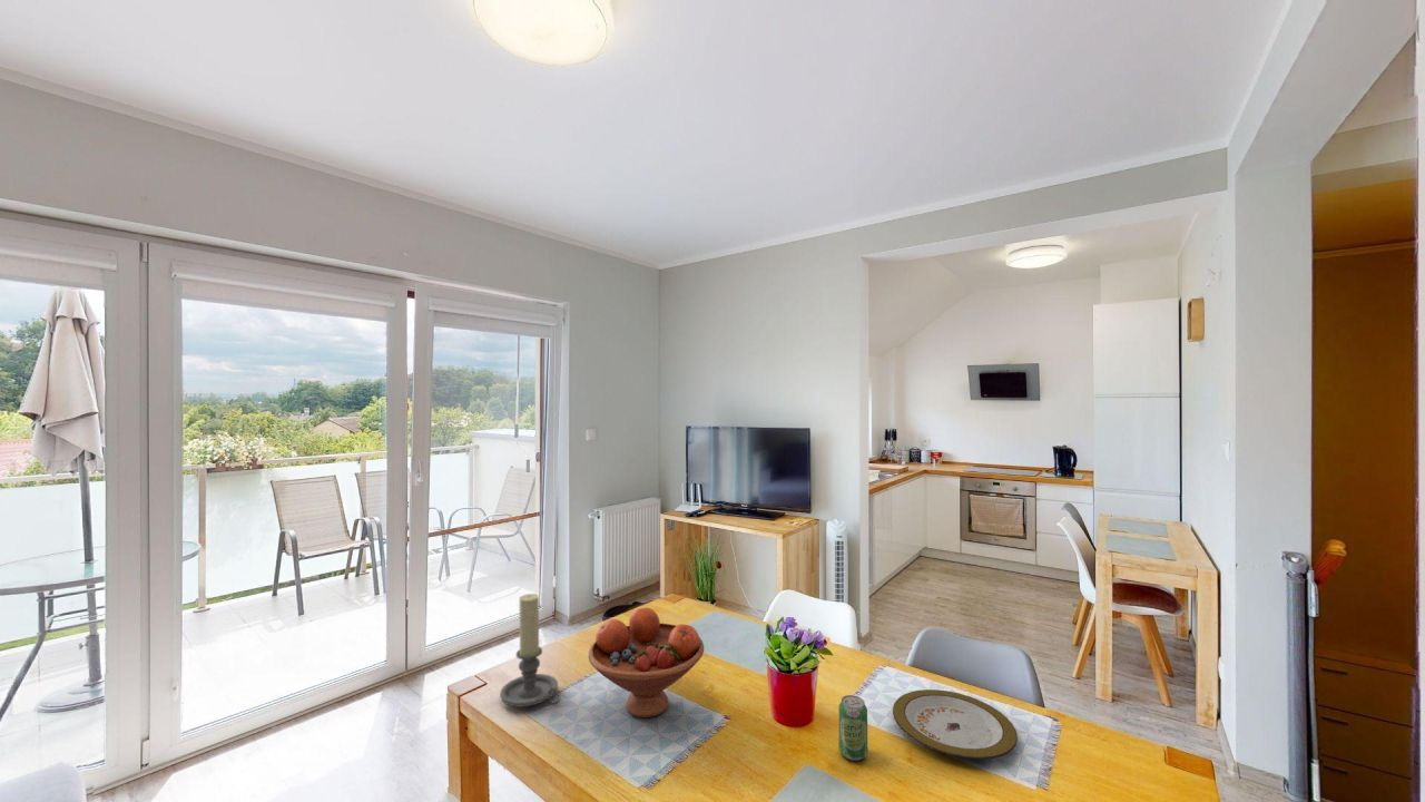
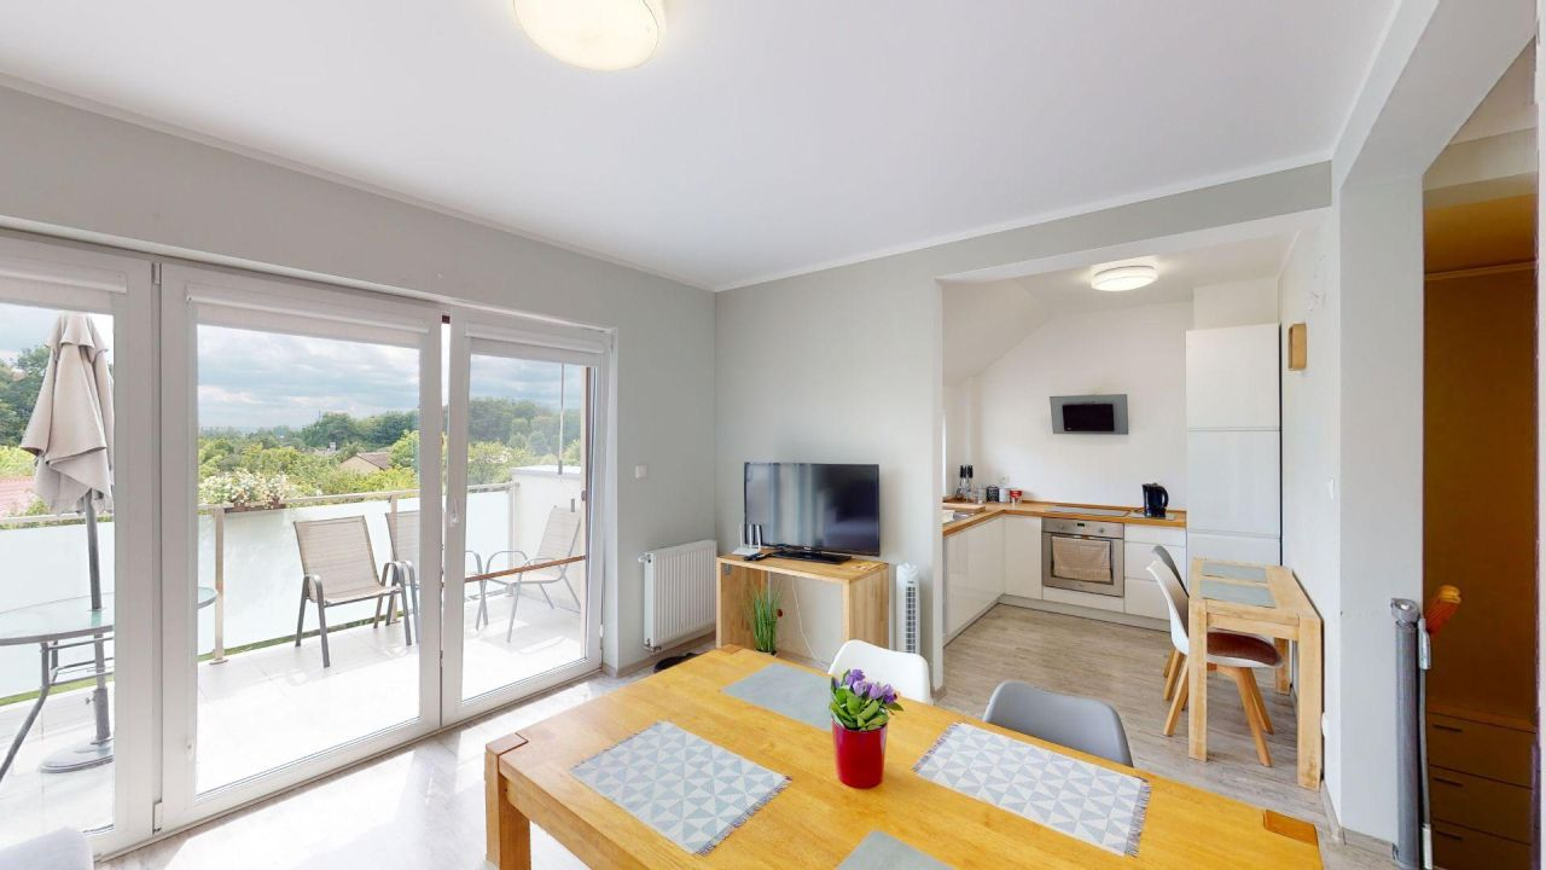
- fruit bowl (647, 664)
- plate (952, 724)
- candle holder (533, 646)
- beverage can (853, 726)
